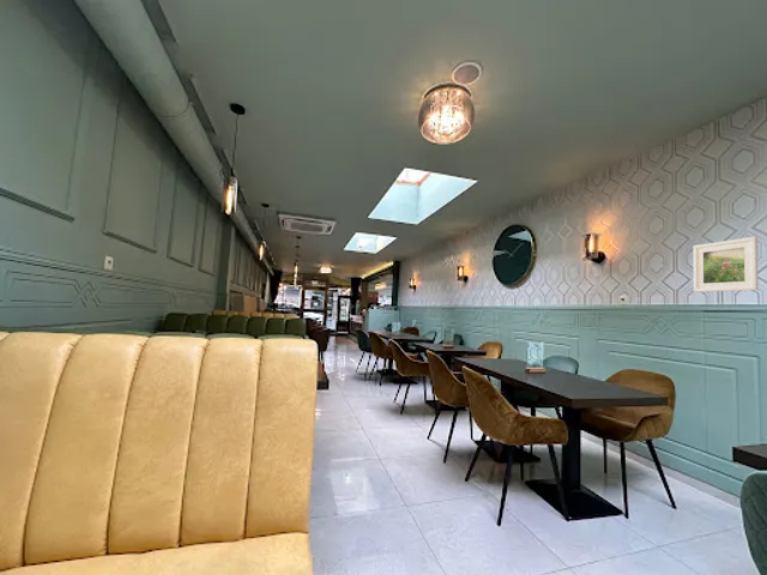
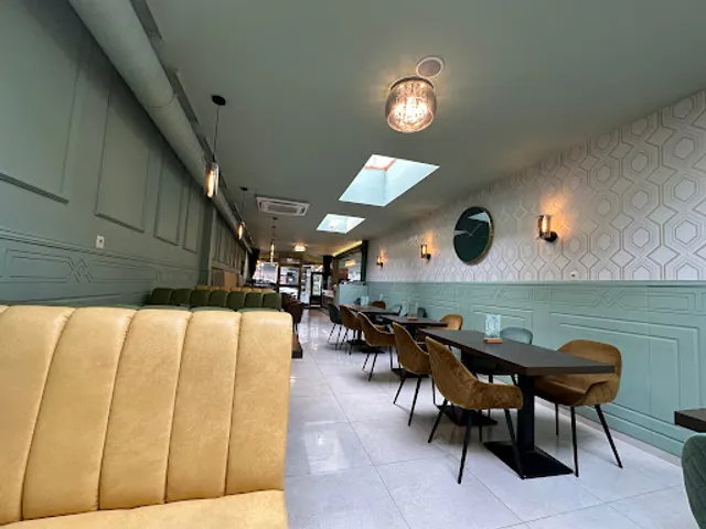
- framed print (723, 266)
